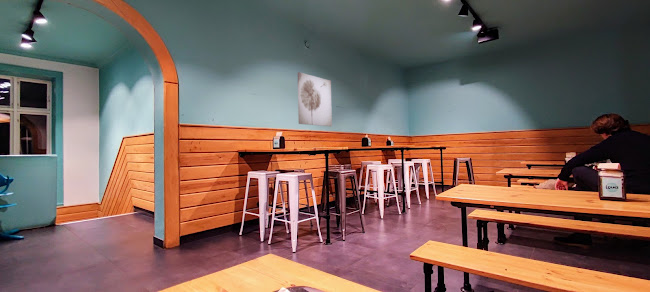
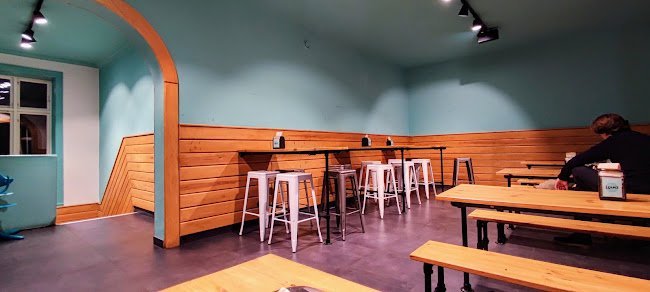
- wall art (315, 100)
